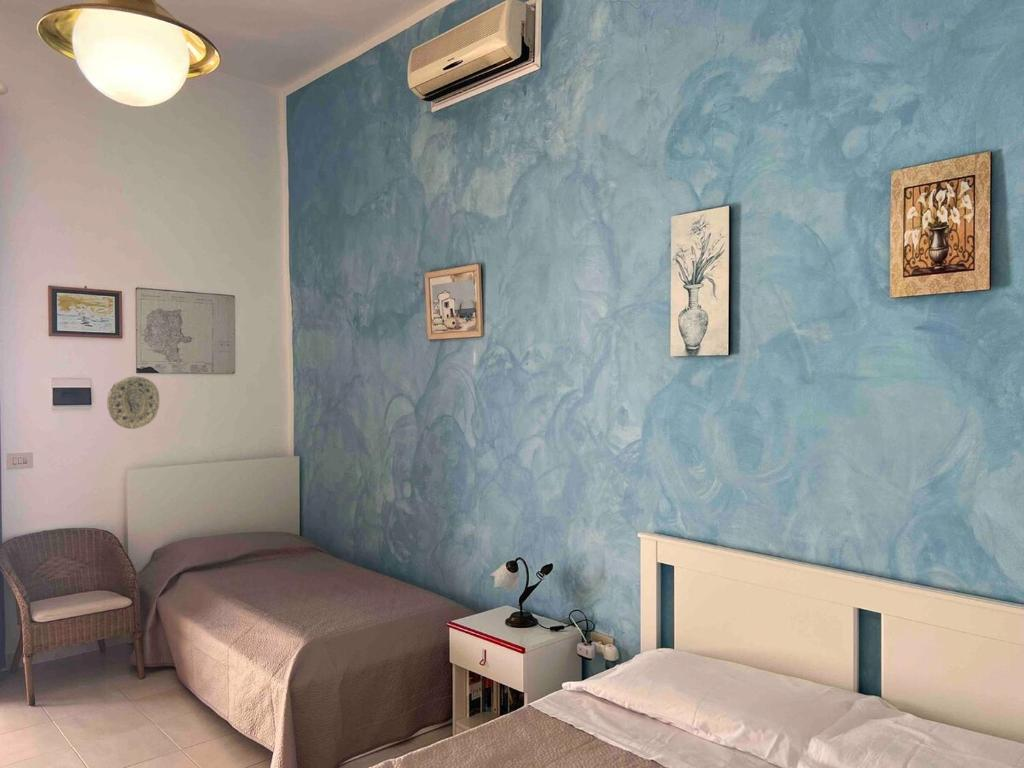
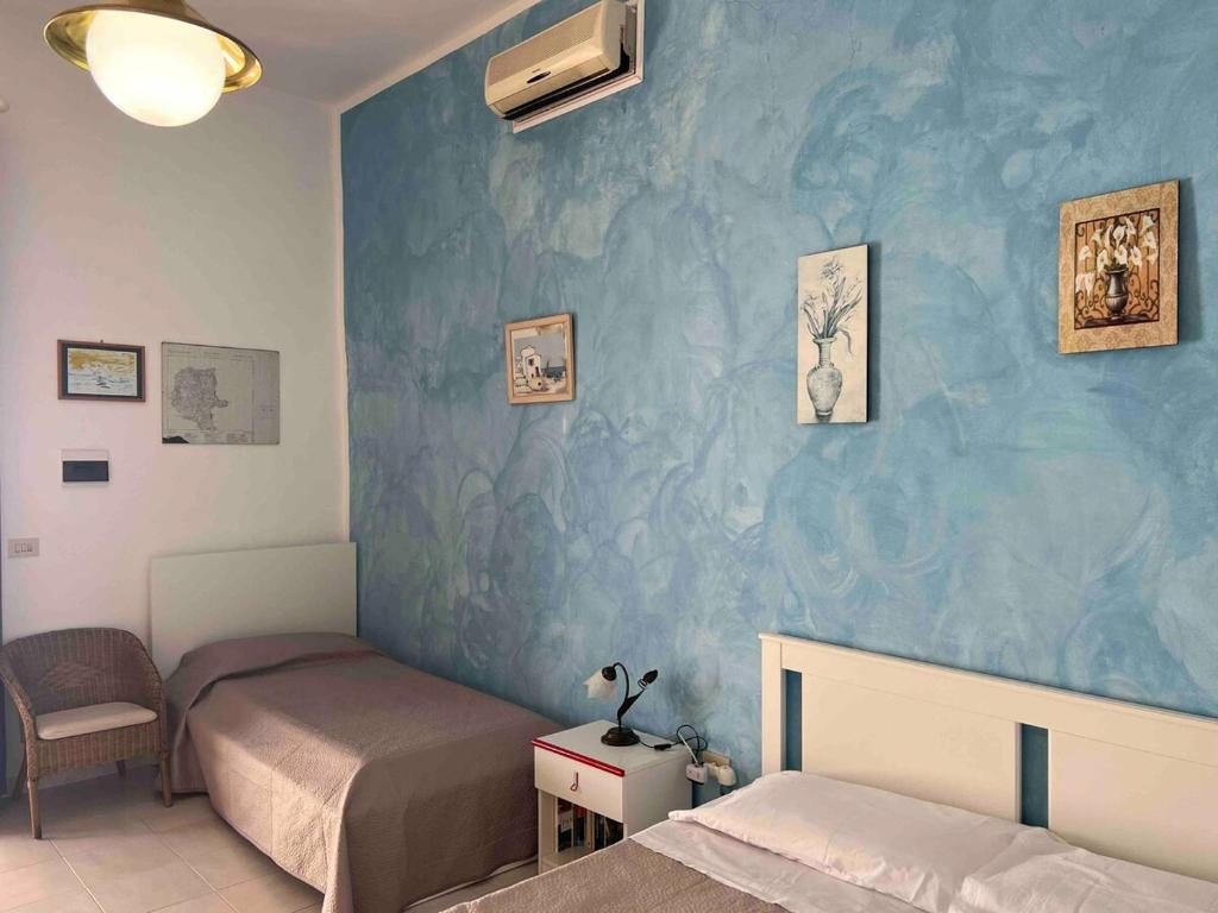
- decorative plate (134, 402)
